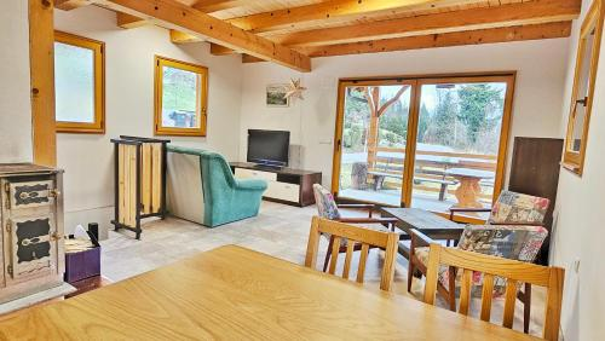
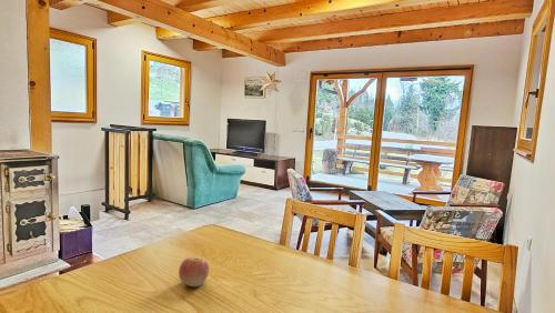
+ apple (193, 270)
